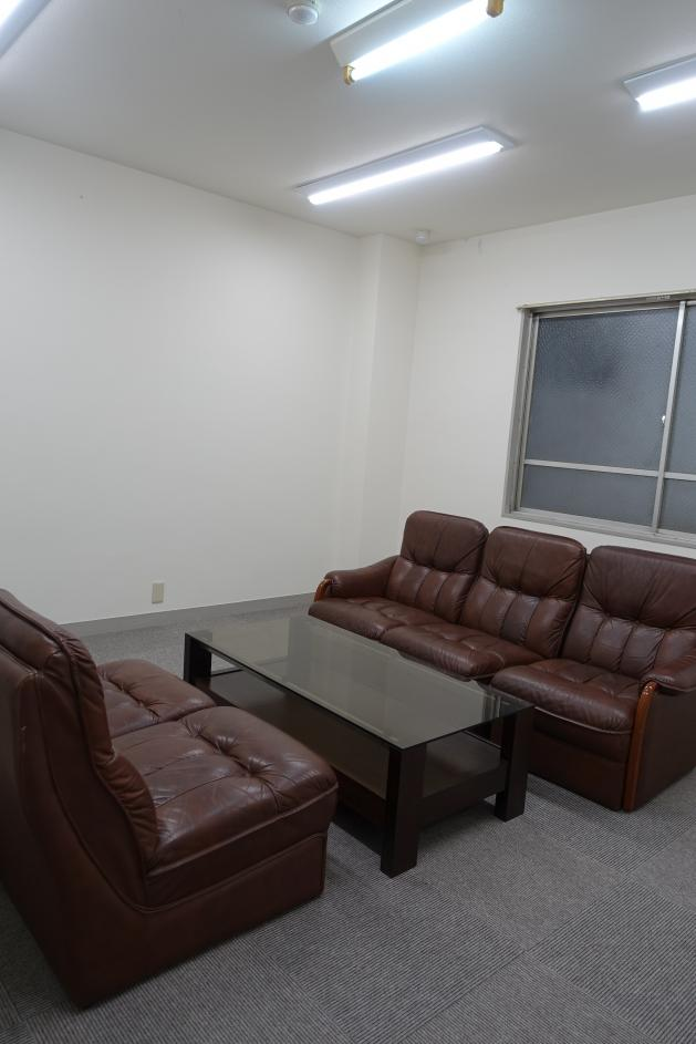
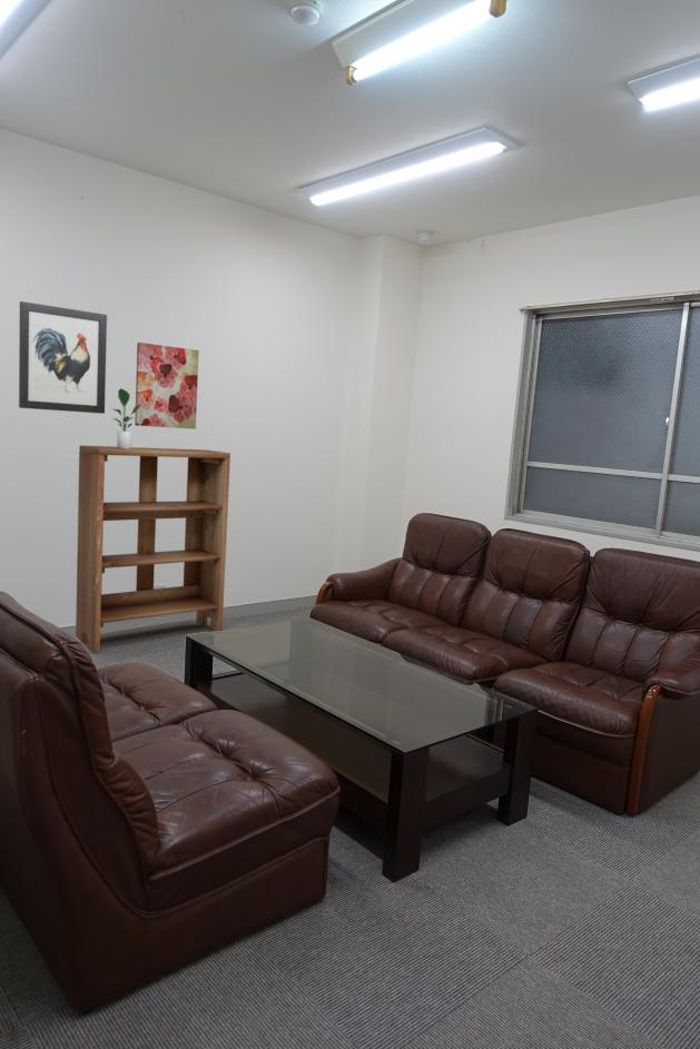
+ wall art (63, 359)
+ bookshelf (154, 544)
+ potted plant (126, 418)
+ wall art (167, 387)
